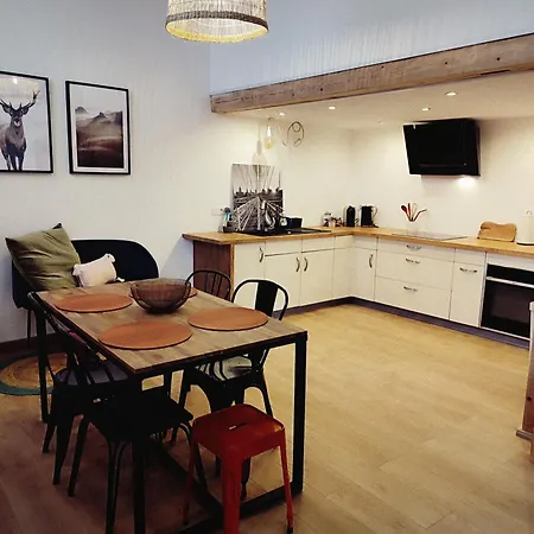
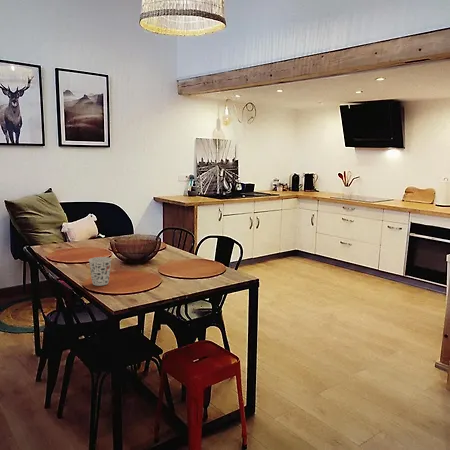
+ cup (100, 271)
